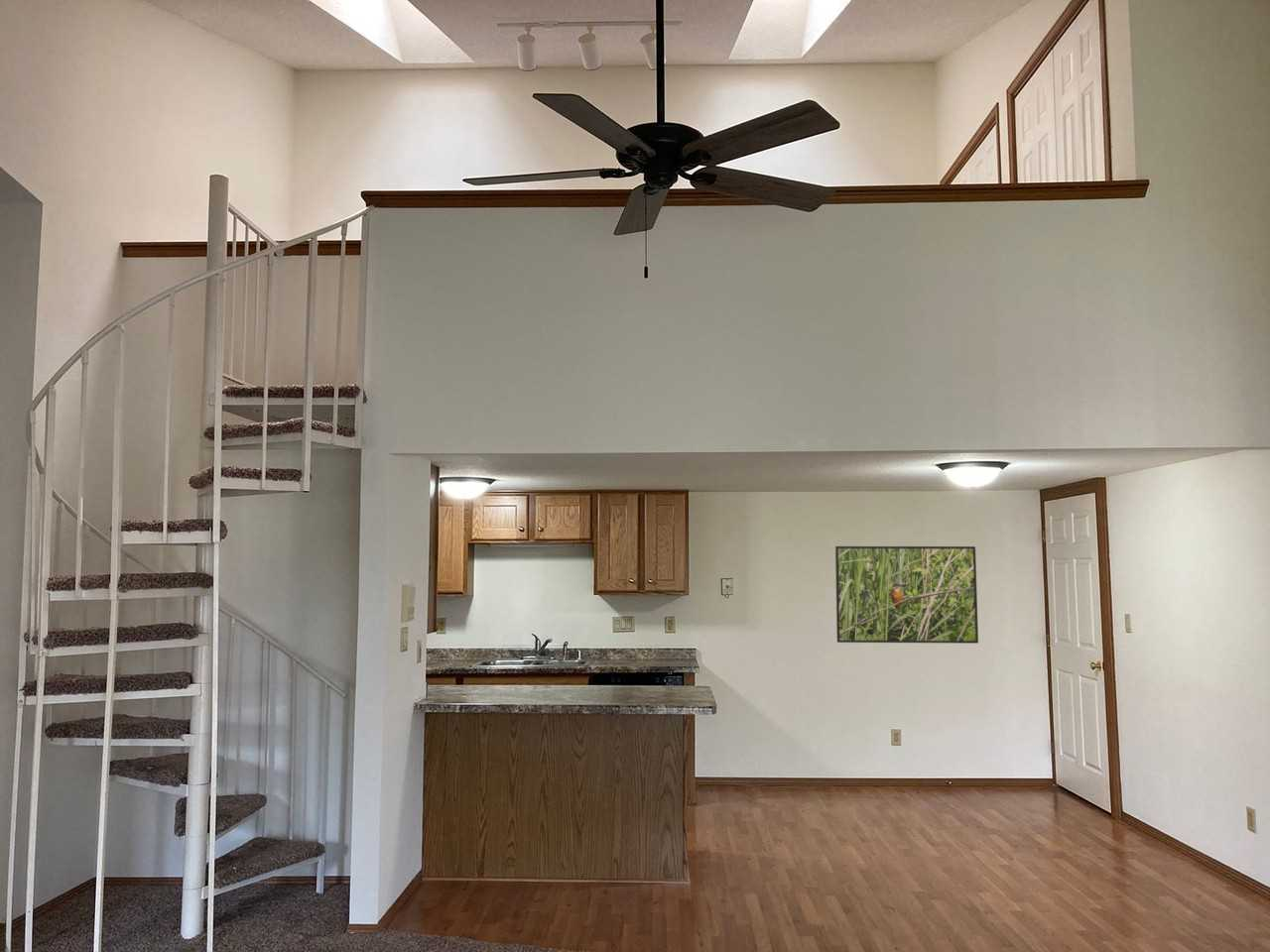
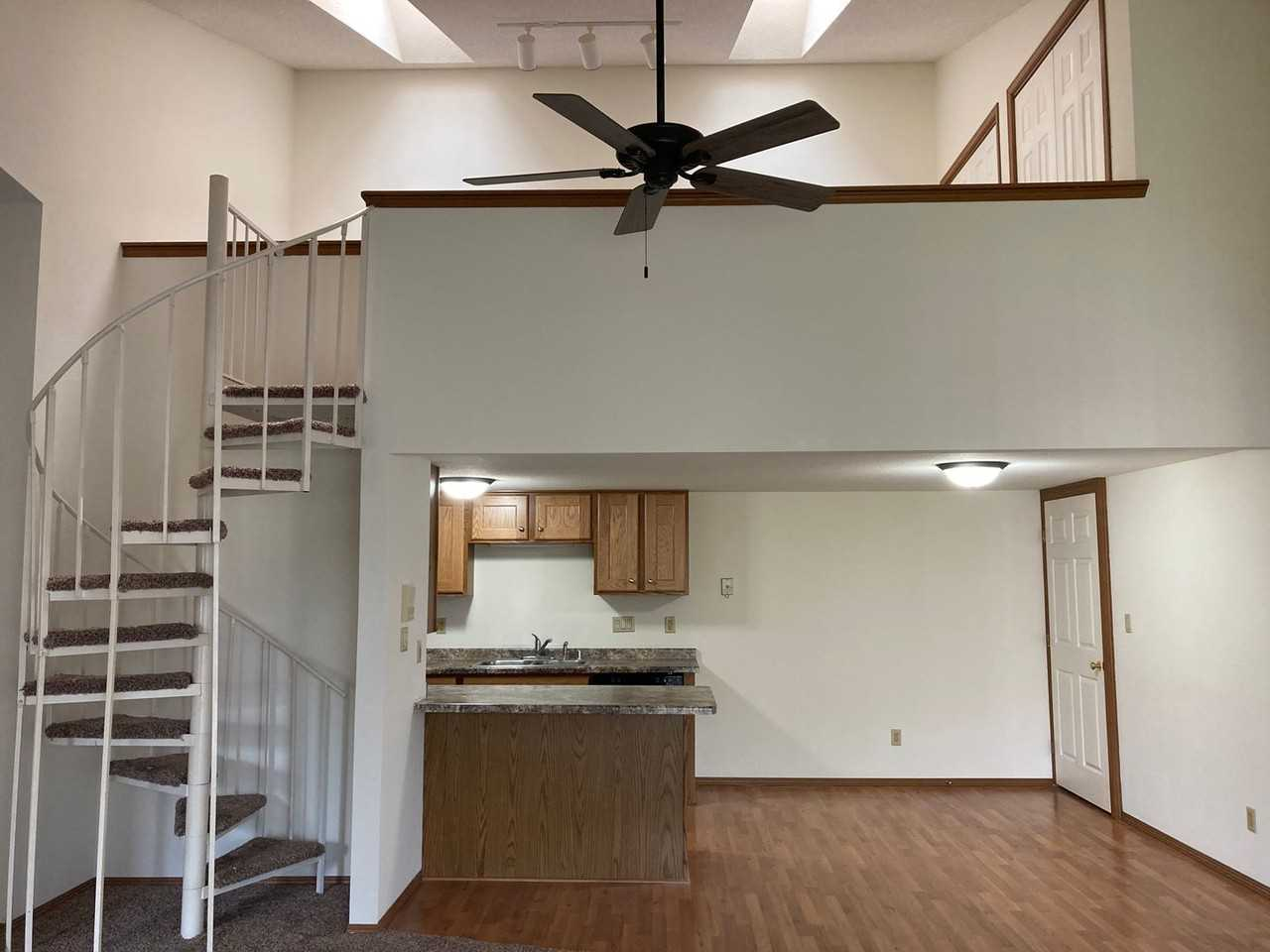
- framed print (906, 594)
